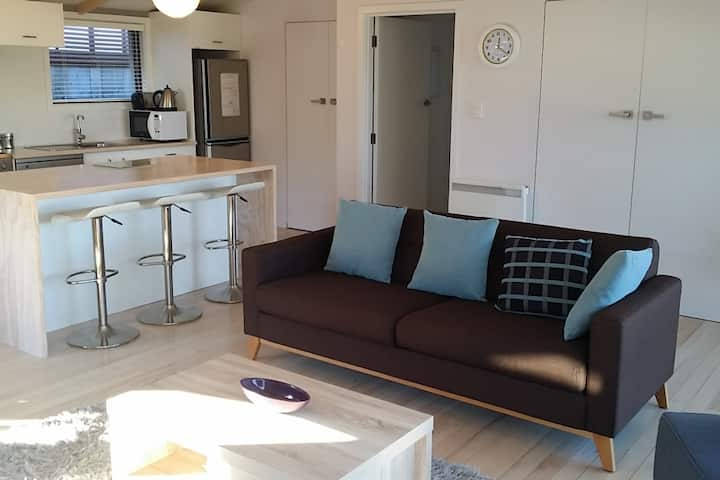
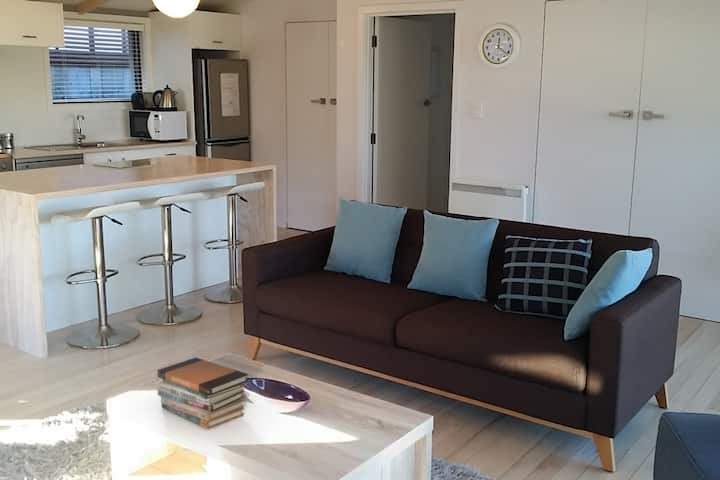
+ book stack (201, 391)
